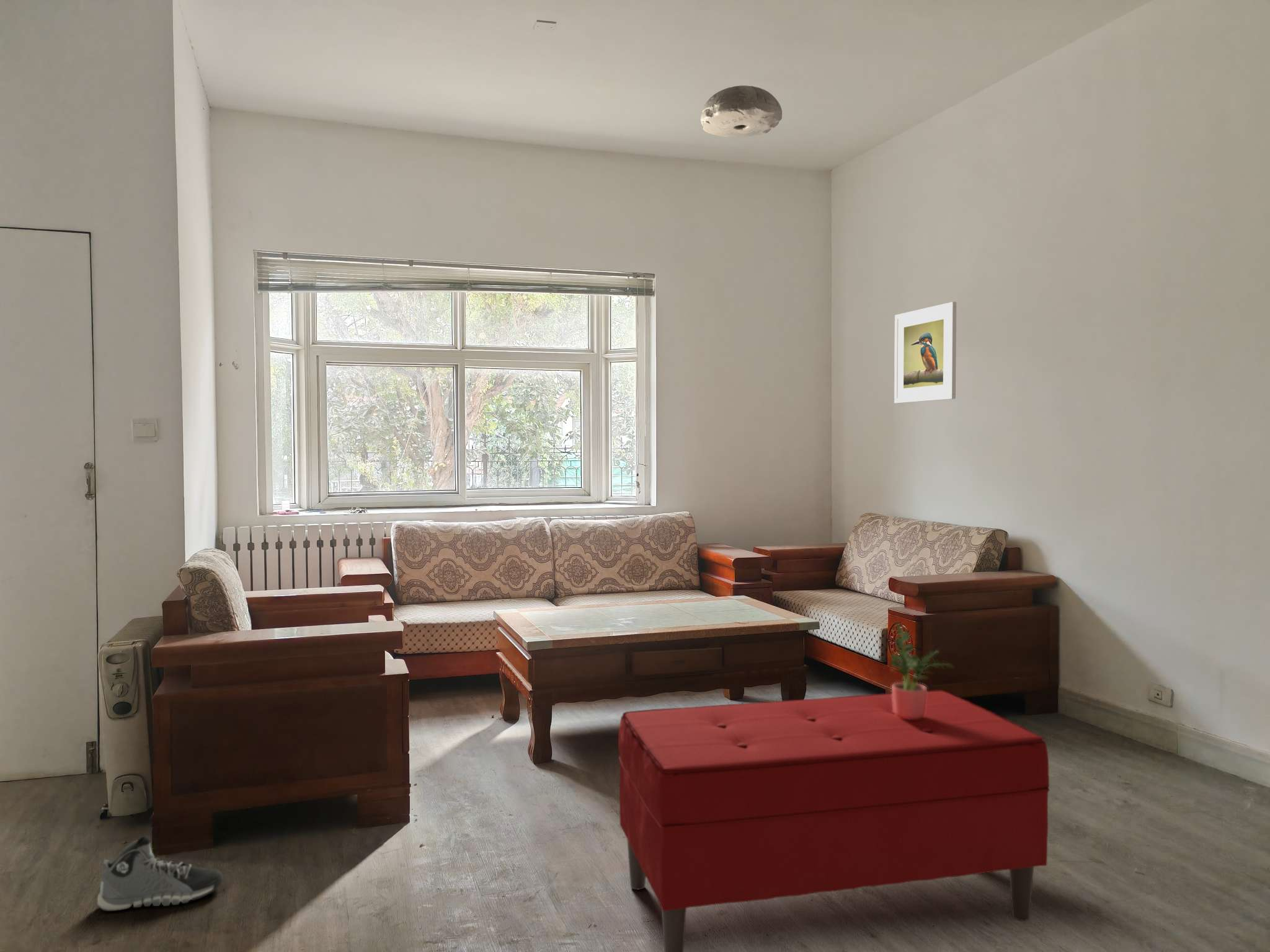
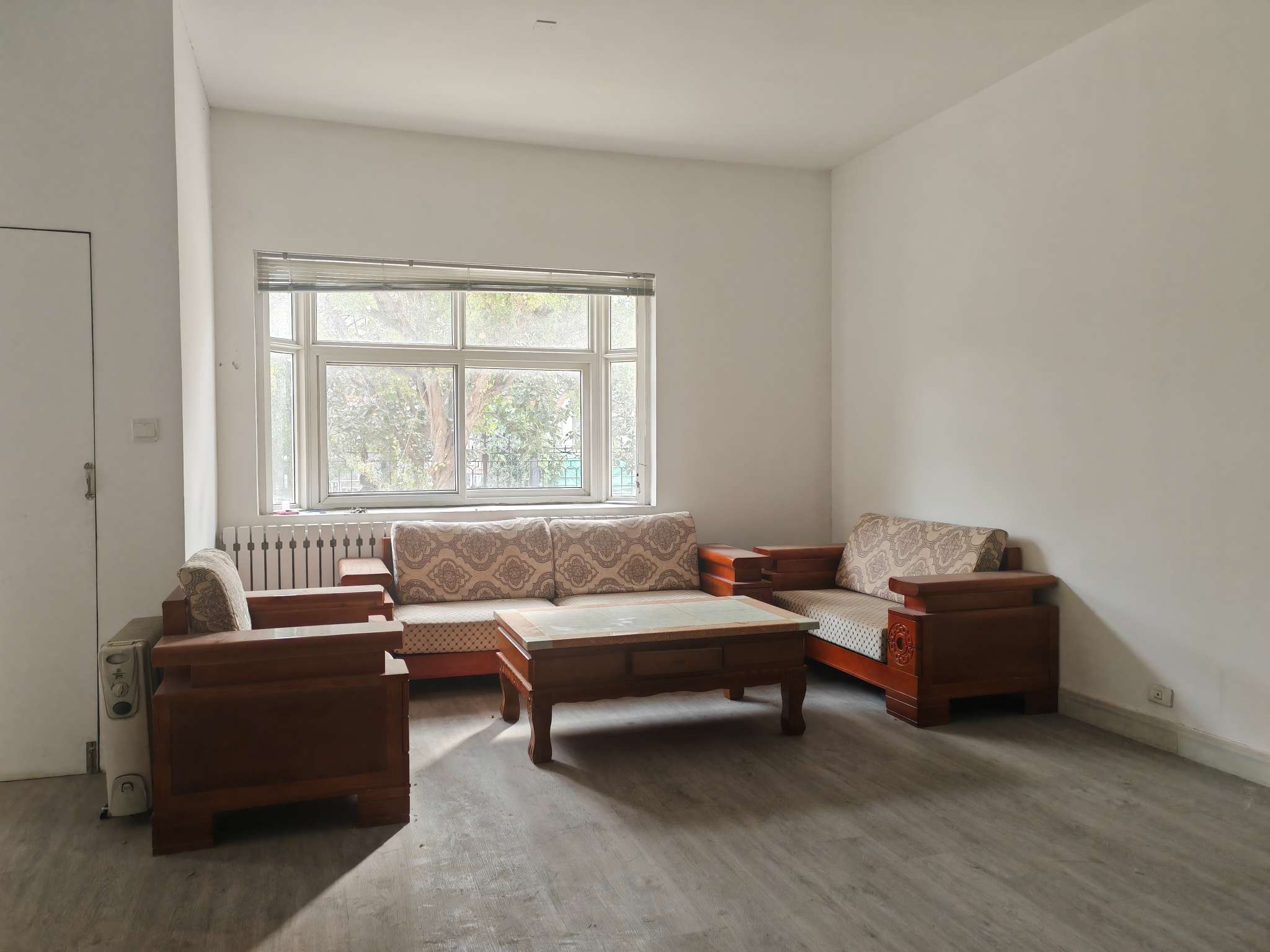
- potted plant (925, 671)
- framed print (923, 355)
- bench (823, 813)
- sneaker (161, 867)
- ceiling light (741, 109)
